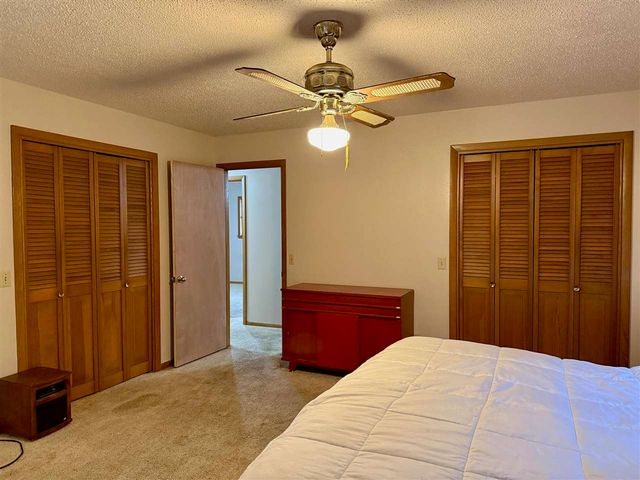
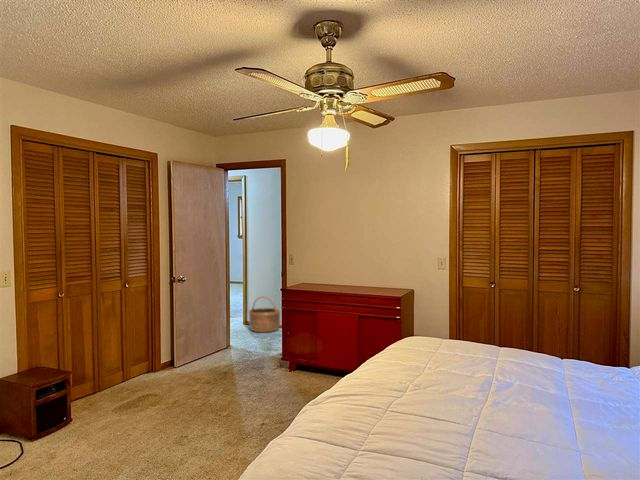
+ basket (264, 313)
